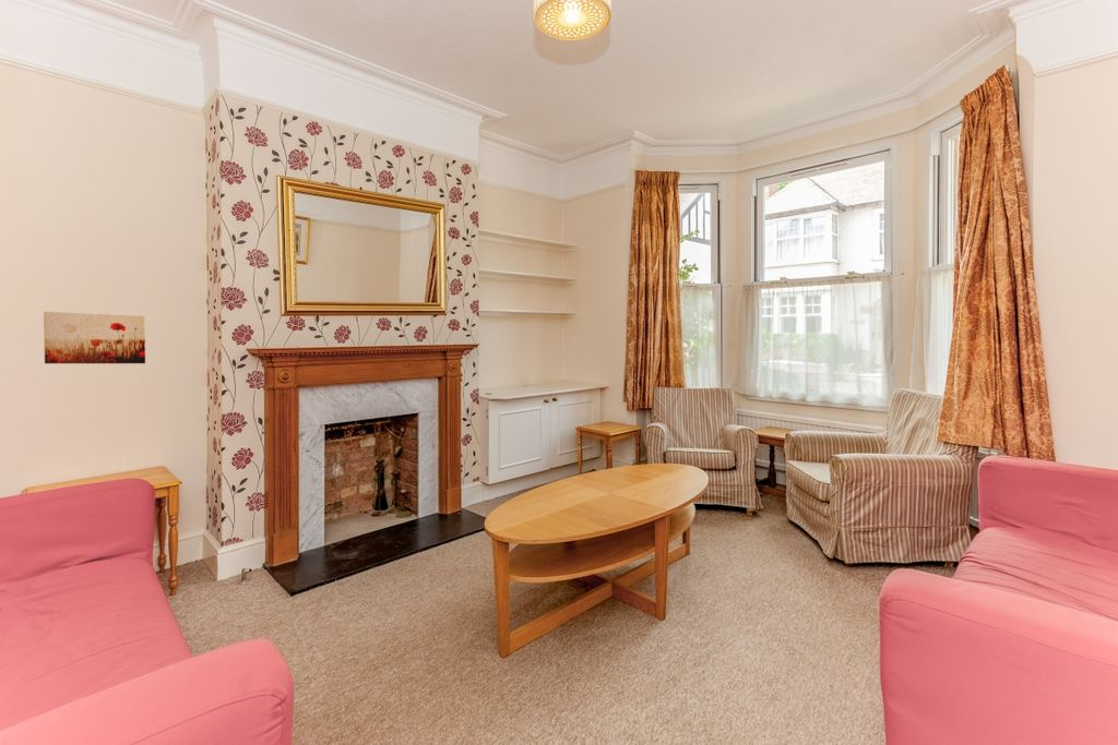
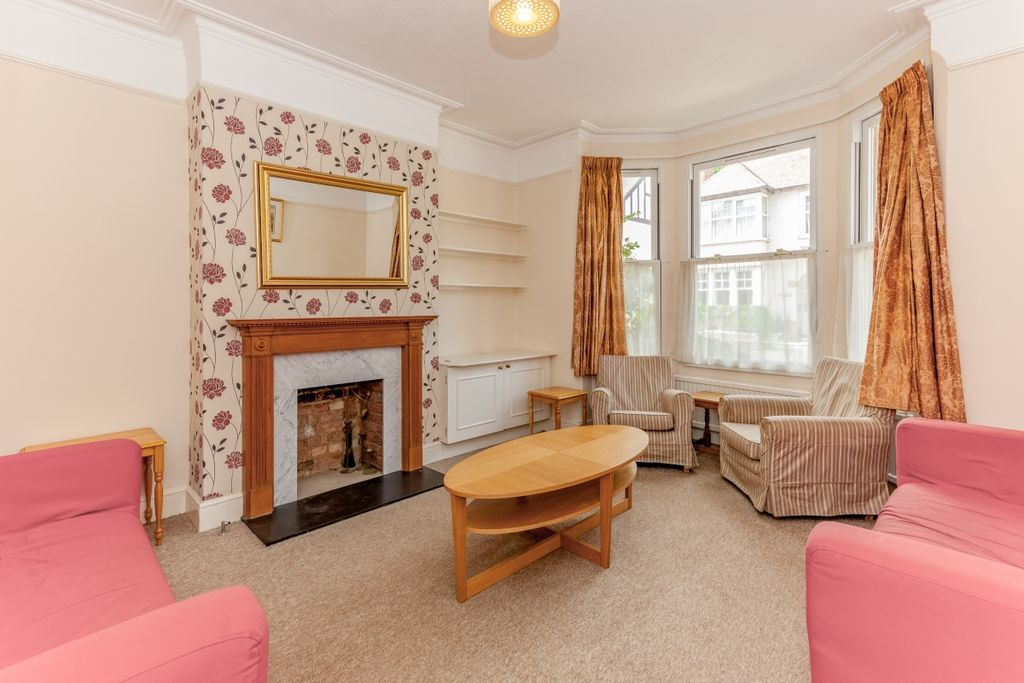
- wall art (96, 338)
